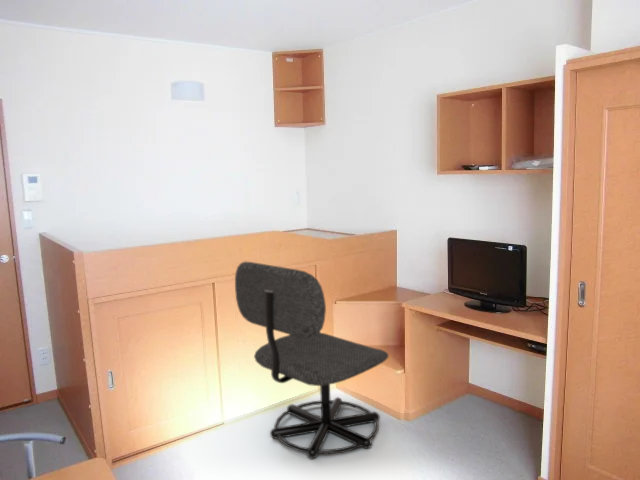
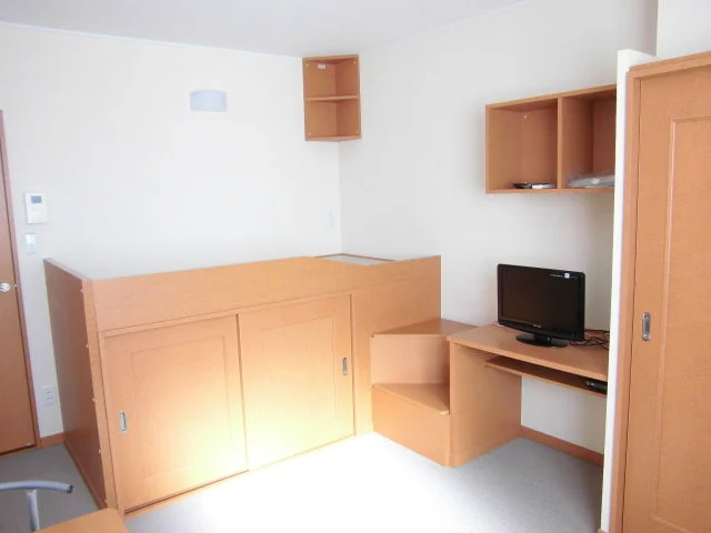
- office chair (319, 347)
